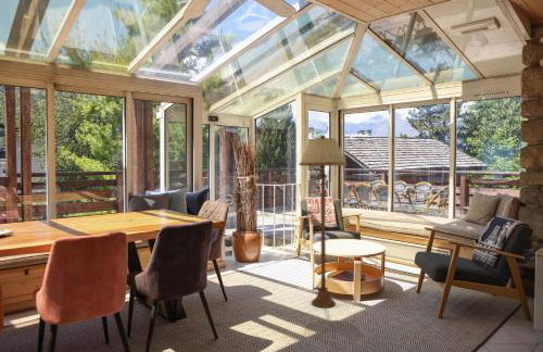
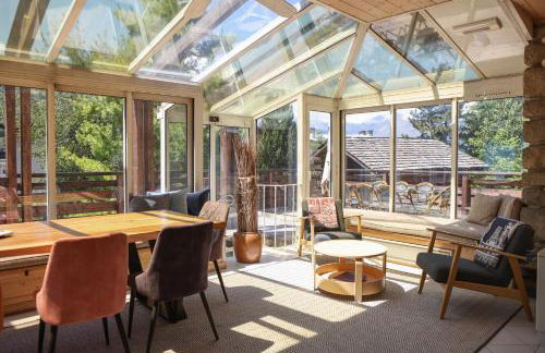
- floor lamp (323, 219)
